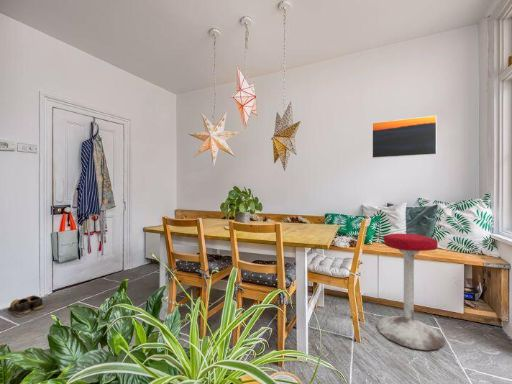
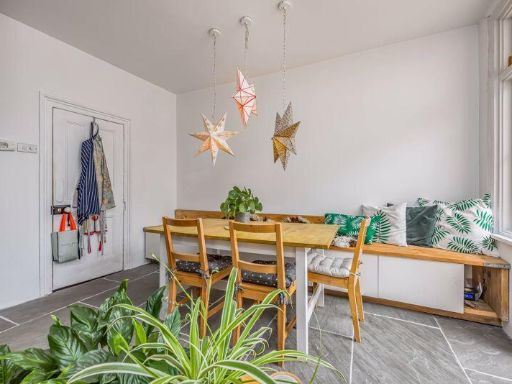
- shoes (26, 302)
- stool (408, 284)
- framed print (402, 138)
